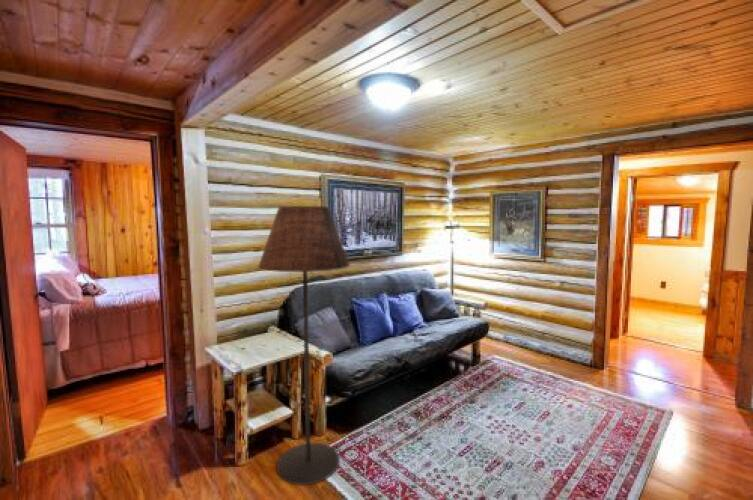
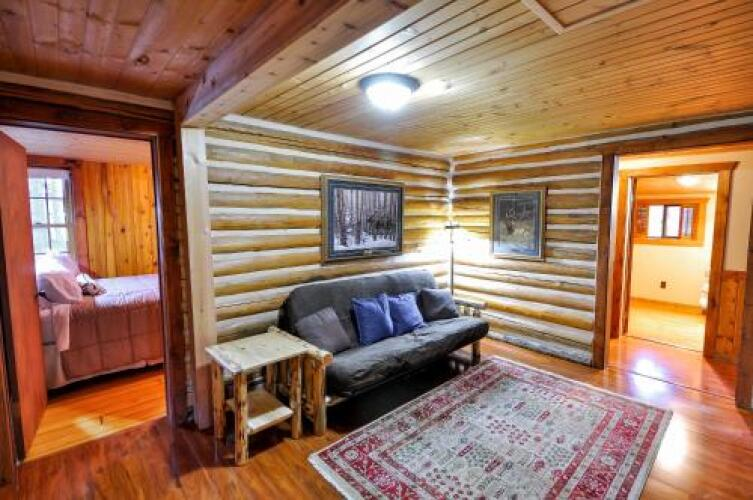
- floor lamp (306, 338)
